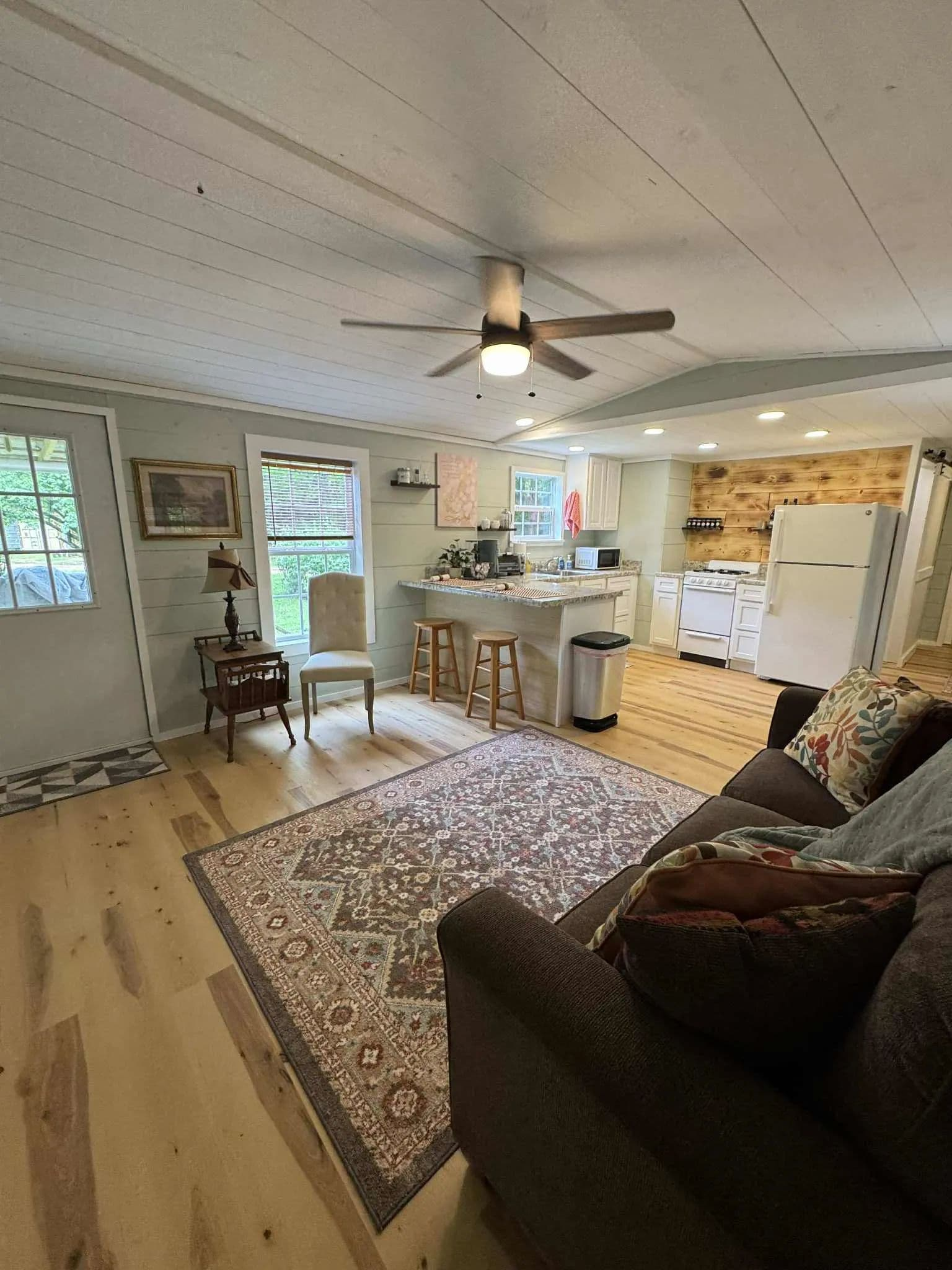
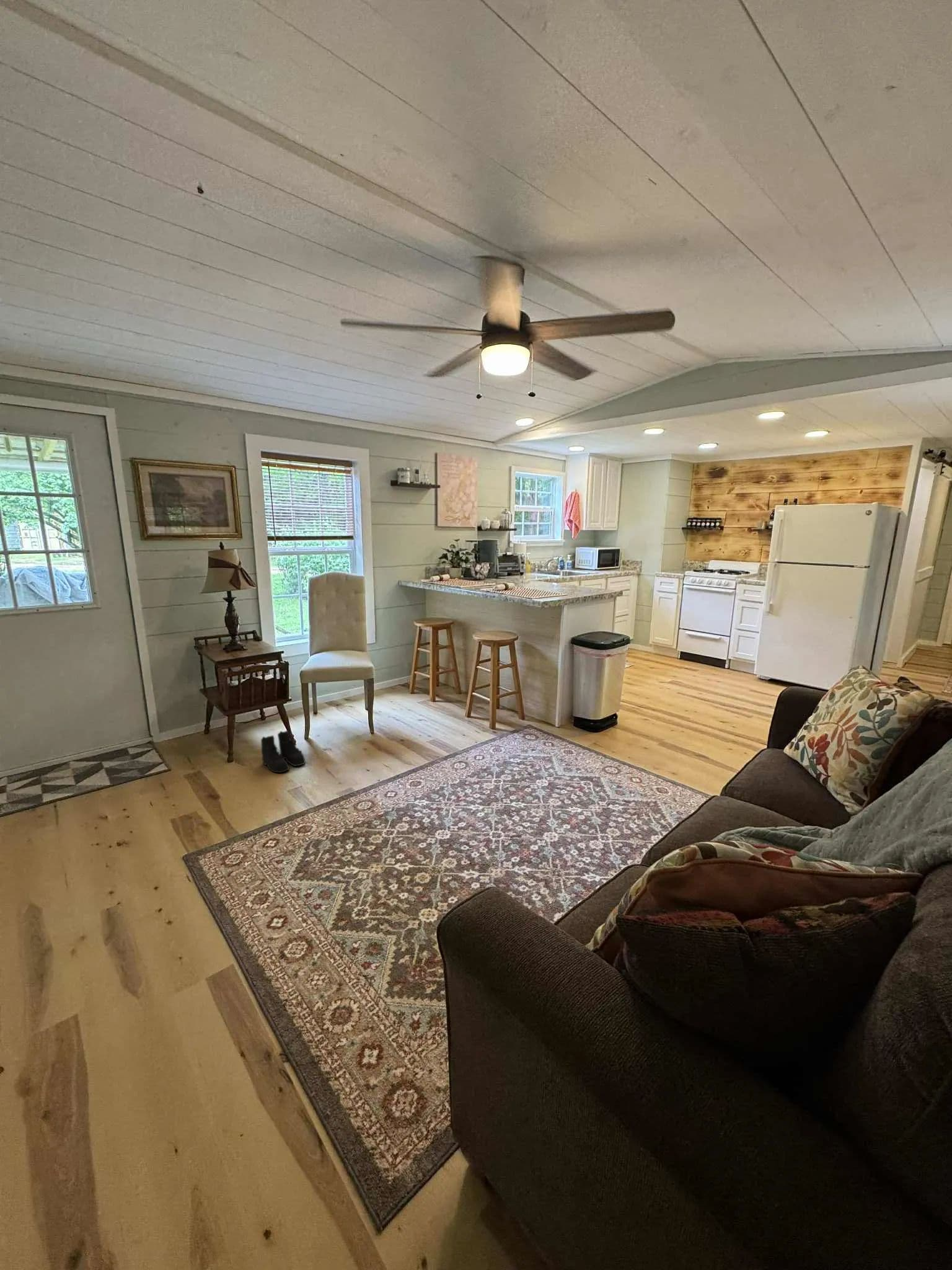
+ boots (282, 749)
